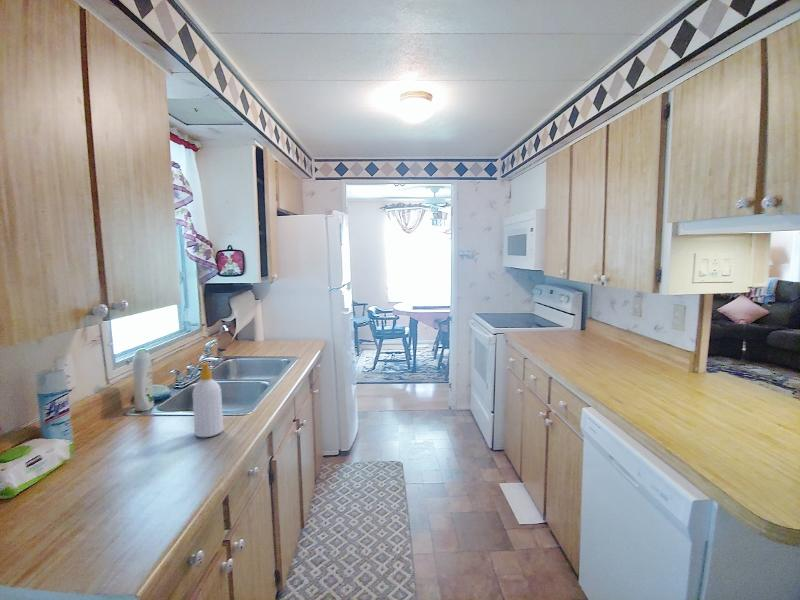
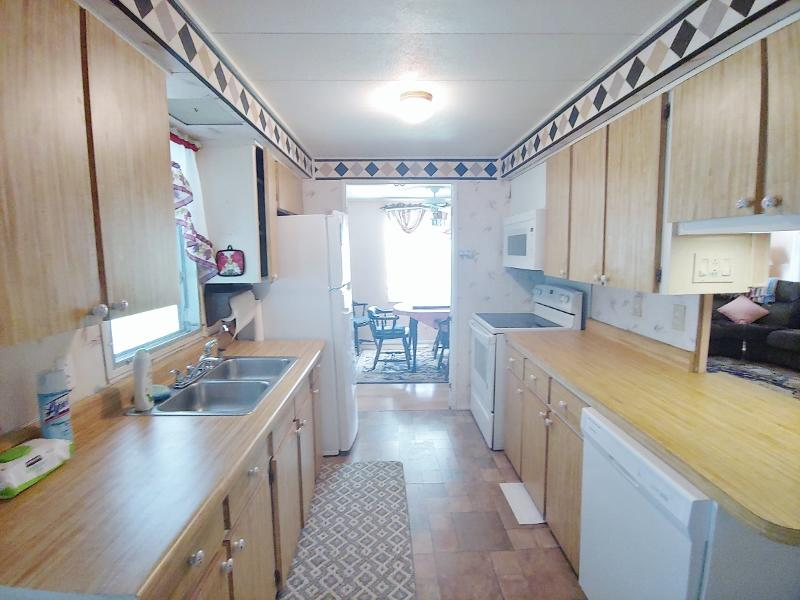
- soap bottle (206, 397)
